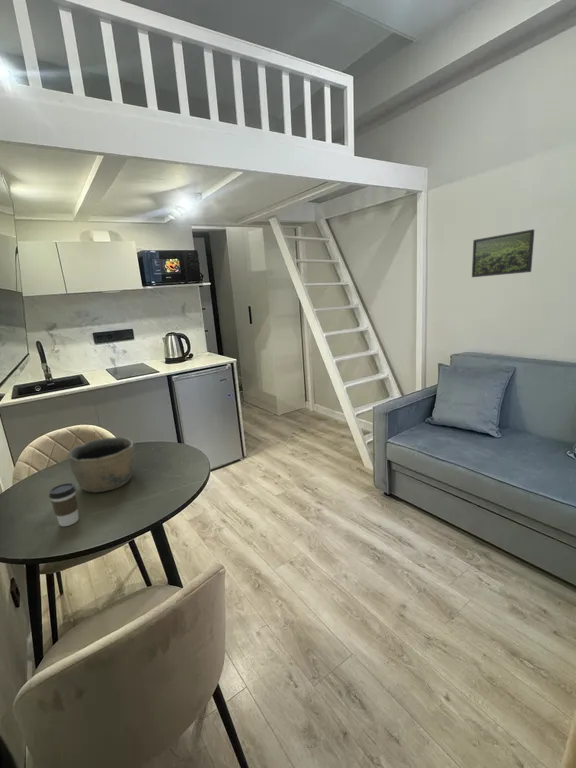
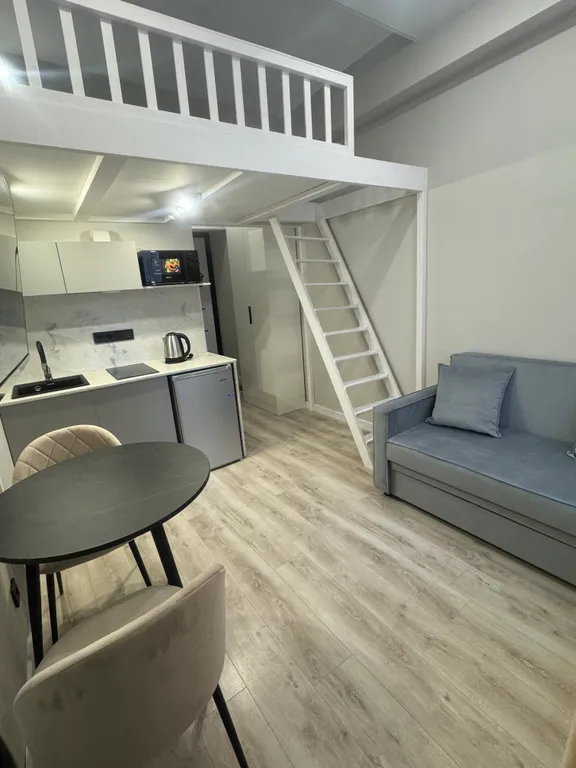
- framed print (500, 255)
- bowl (104, 464)
- coffee cup (65, 504)
